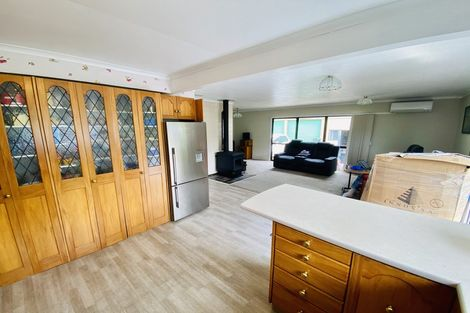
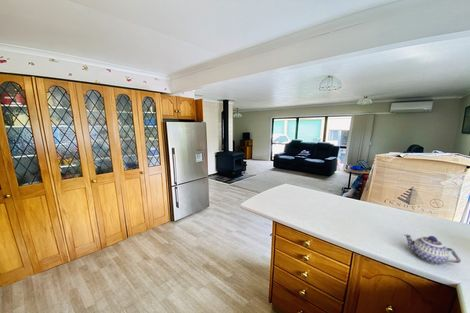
+ teapot (429, 247)
